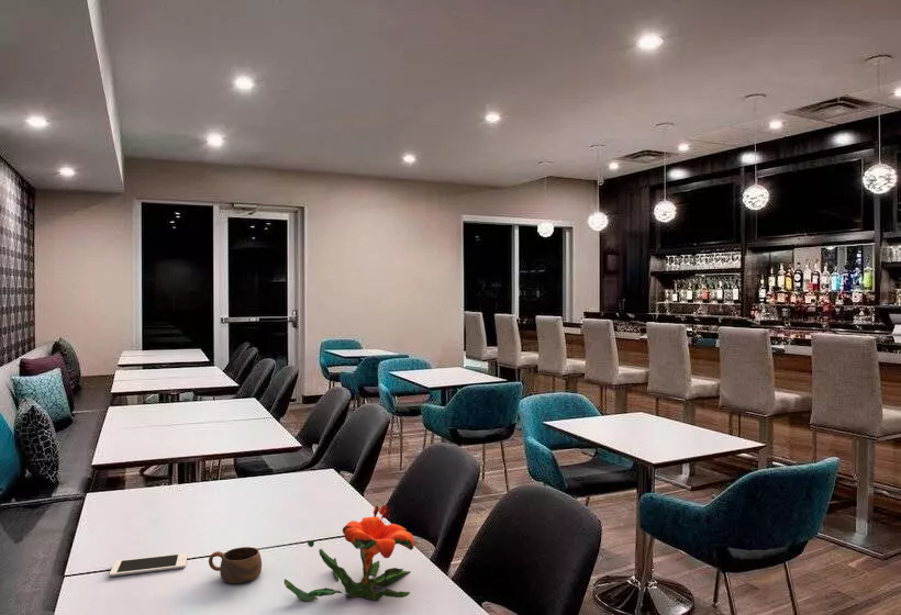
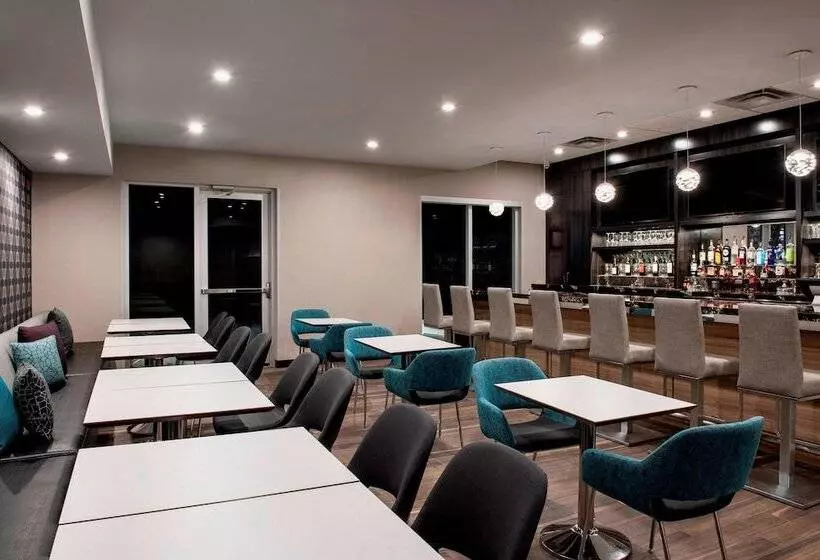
- cell phone (149, 563)
- flower (360, 550)
- cup (235, 563)
